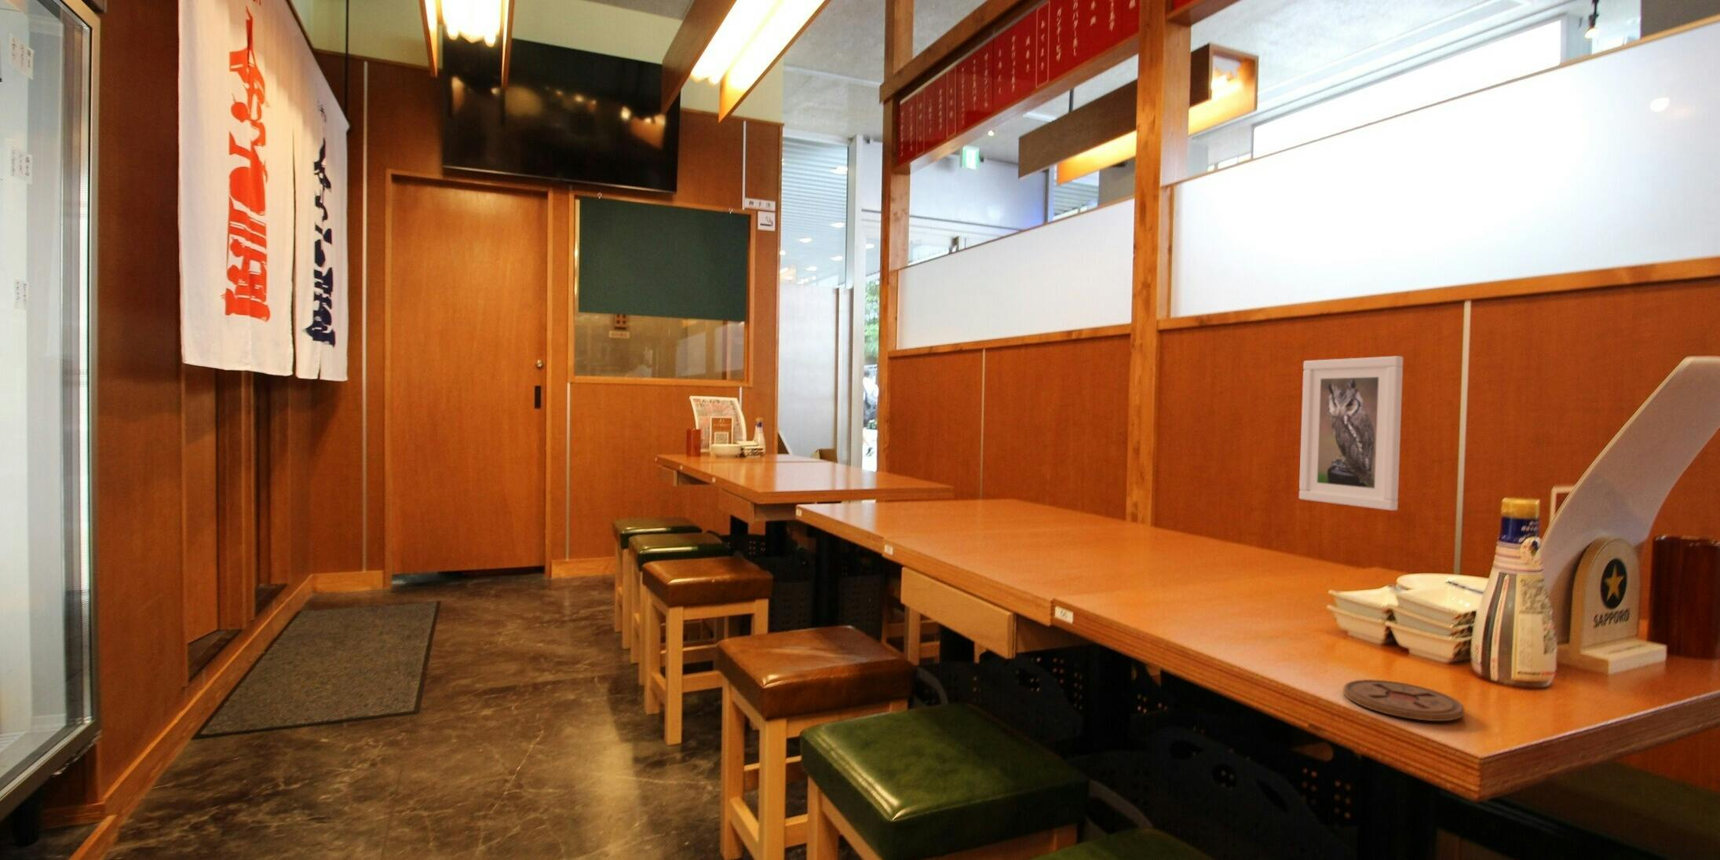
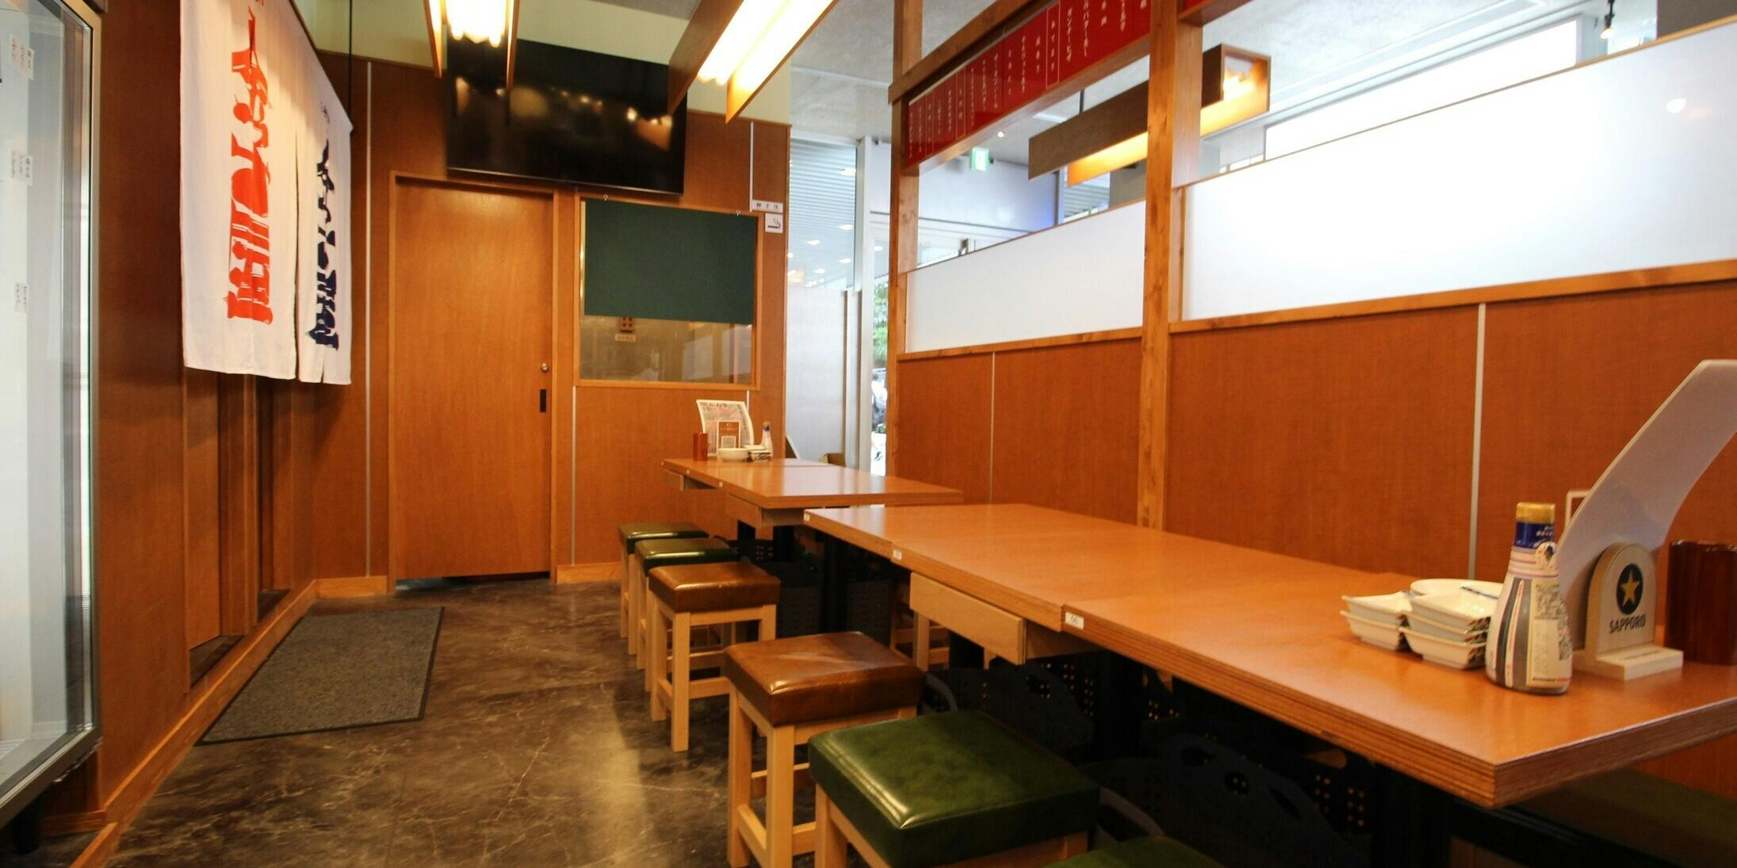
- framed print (1348, 431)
- coaster (1401, 699)
